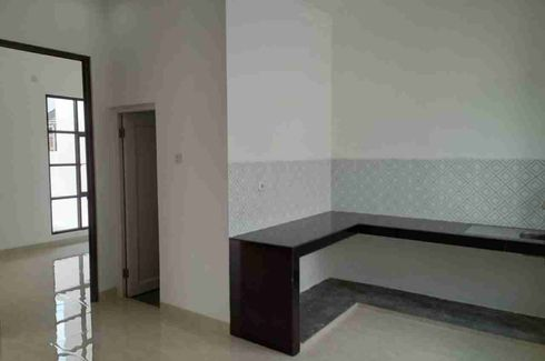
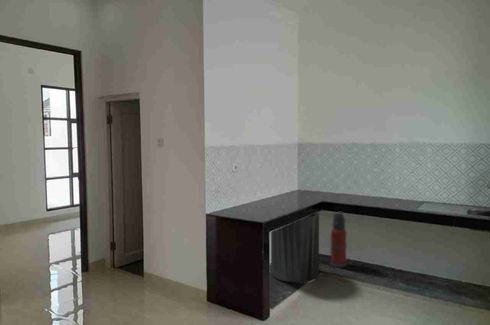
+ trash can (294, 243)
+ fire extinguisher (339, 238)
